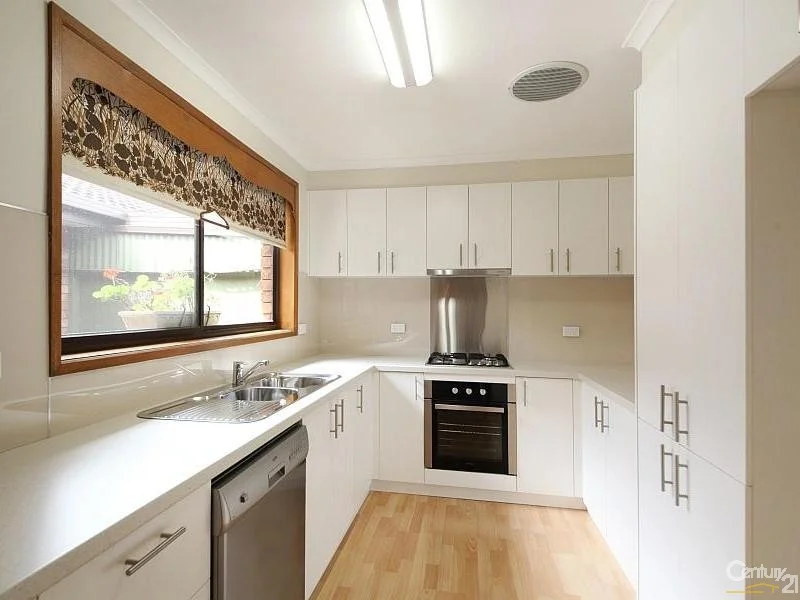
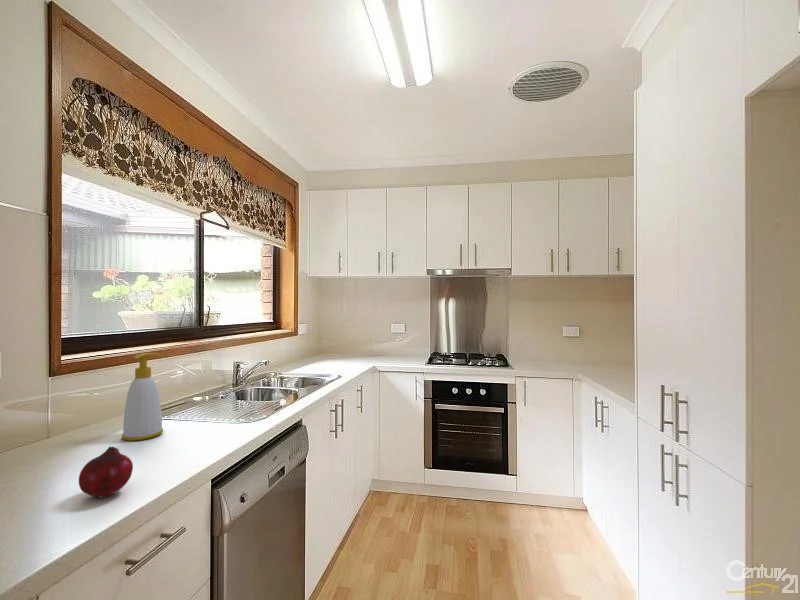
+ fruit (106, 471)
+ soap bottle (143, 394)
